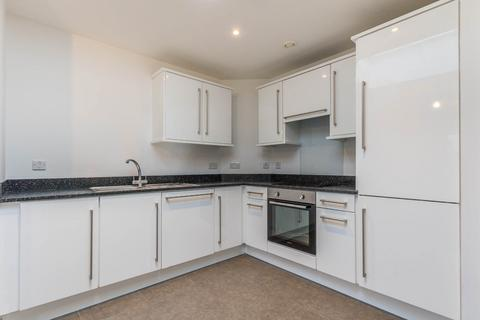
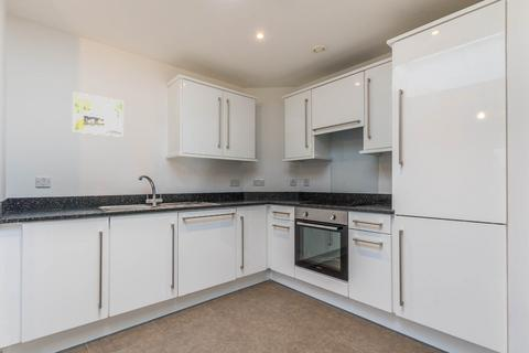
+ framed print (99, 115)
